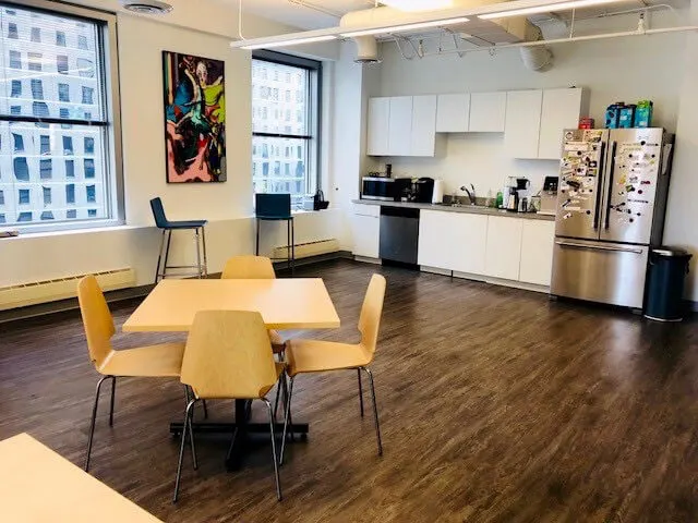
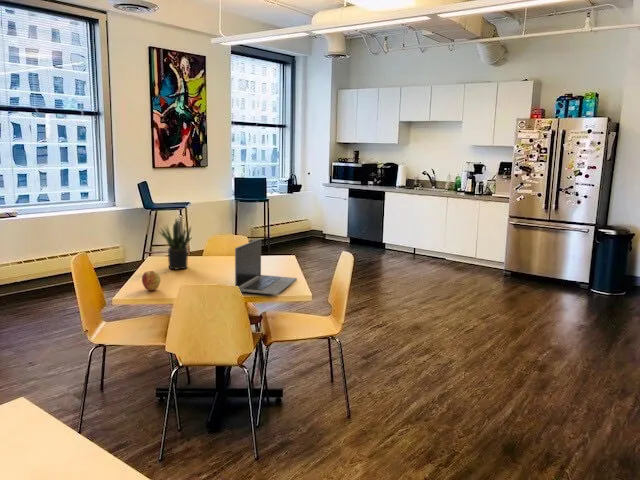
+ potted plant (175, 243)
+ laptop (260, 265)
+ apple (151, 280)
